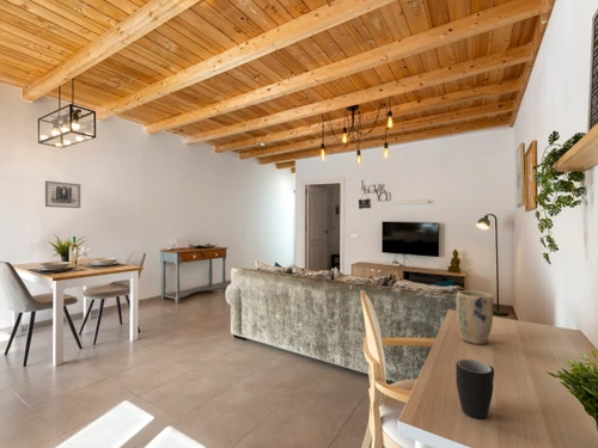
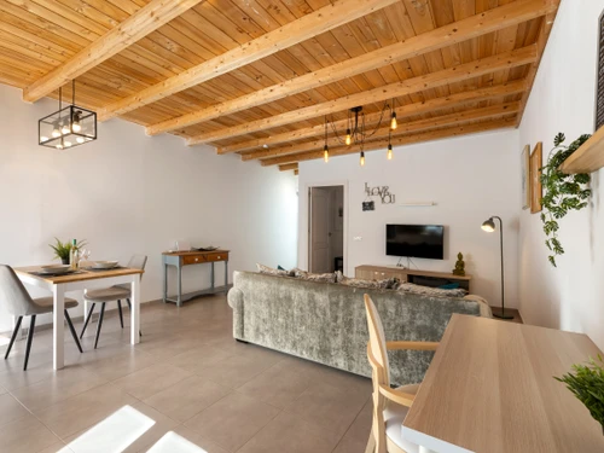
- mug (478, 386)
- plant pot (474, 317)
- wall art (63, 195)
